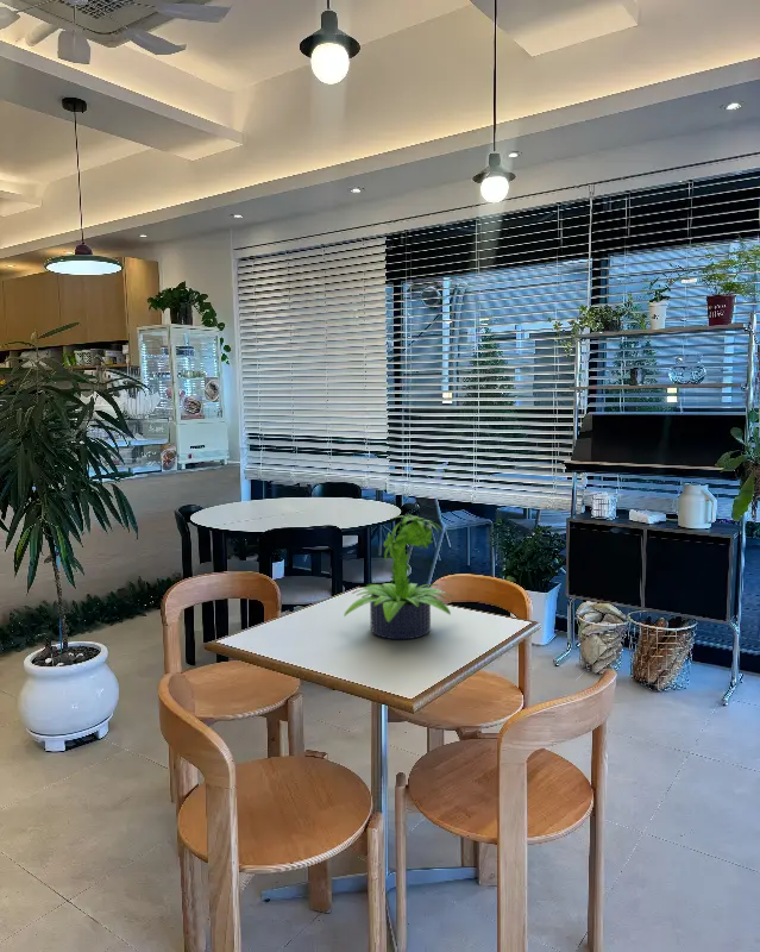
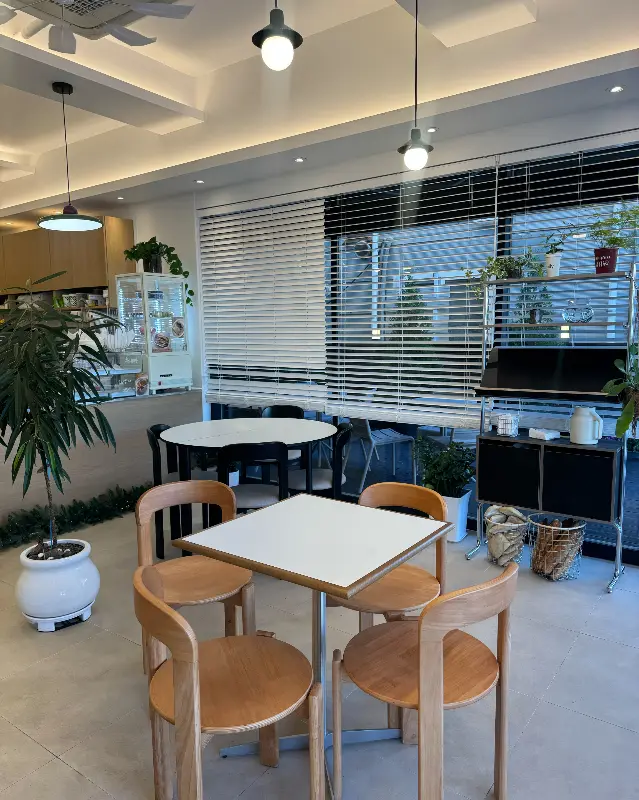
- potted plant (401, 574)
